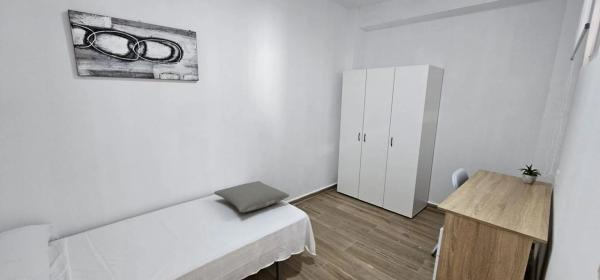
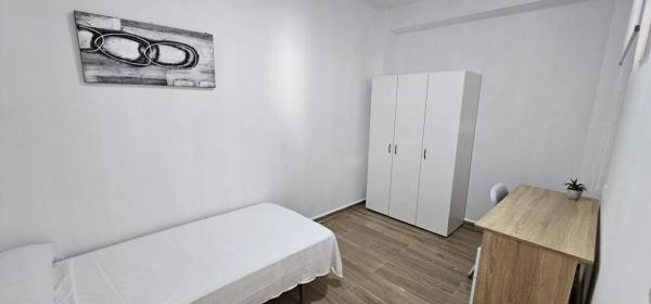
- pillow (251, 194)
